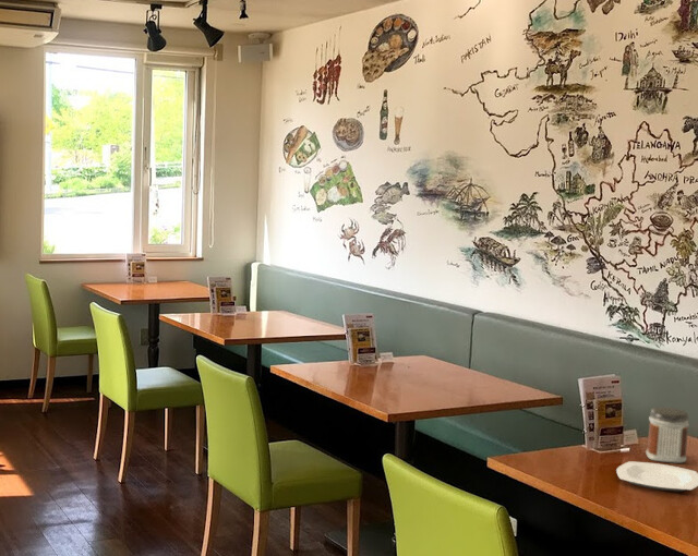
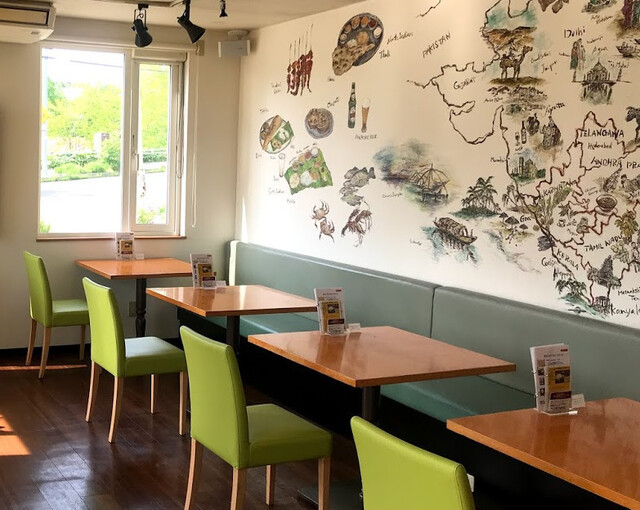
- plate (658, 478)
- jar (667, 434)
